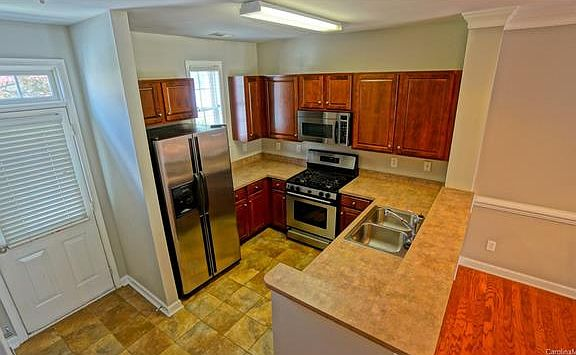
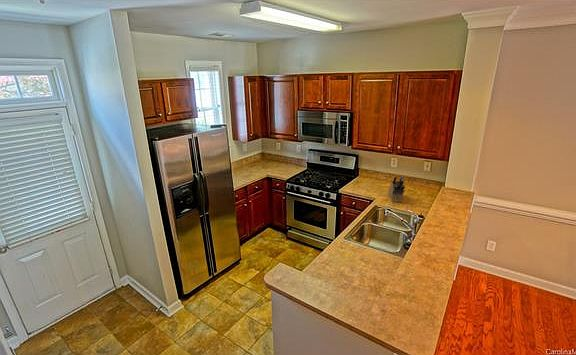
+ knife block (396, 186)
